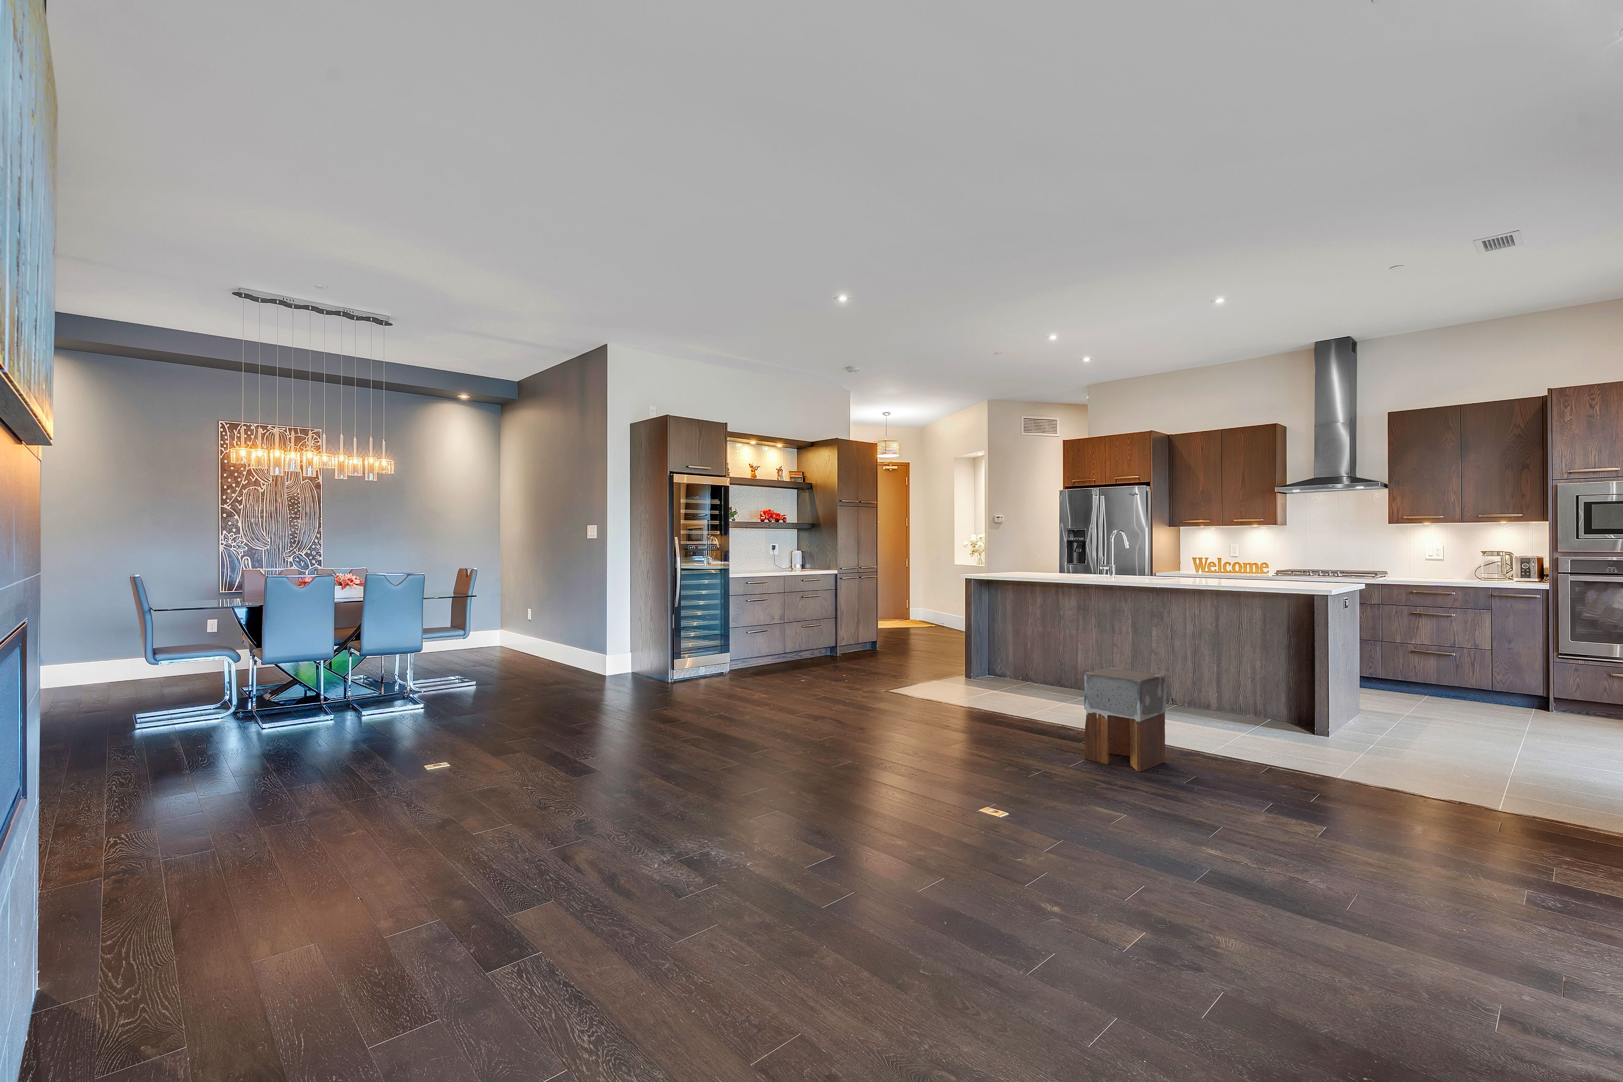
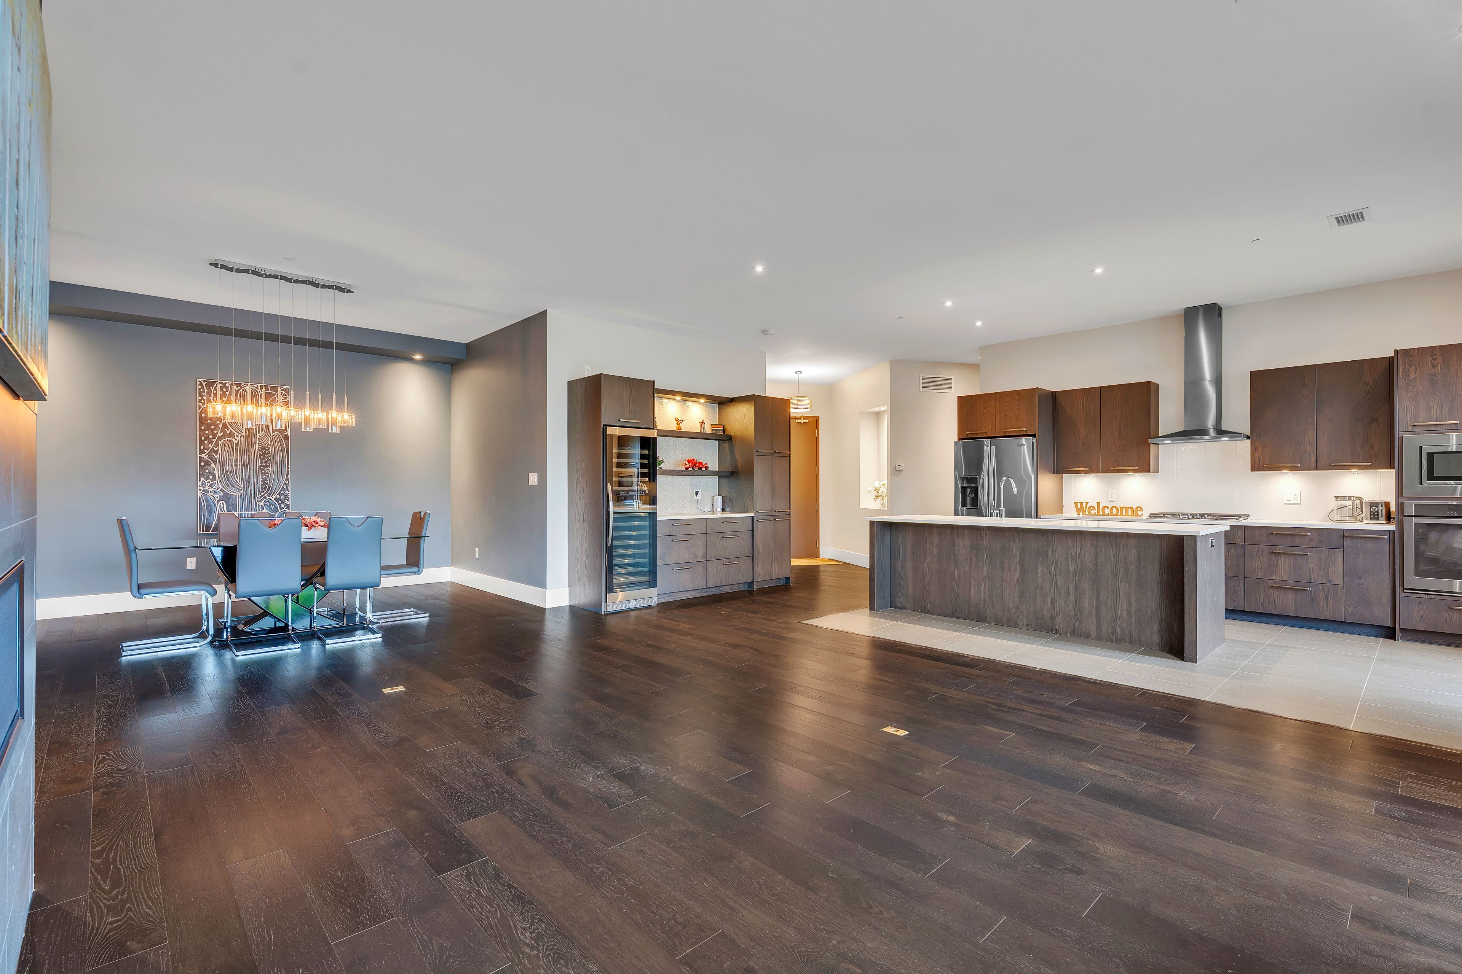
- stool (1124, 717)
